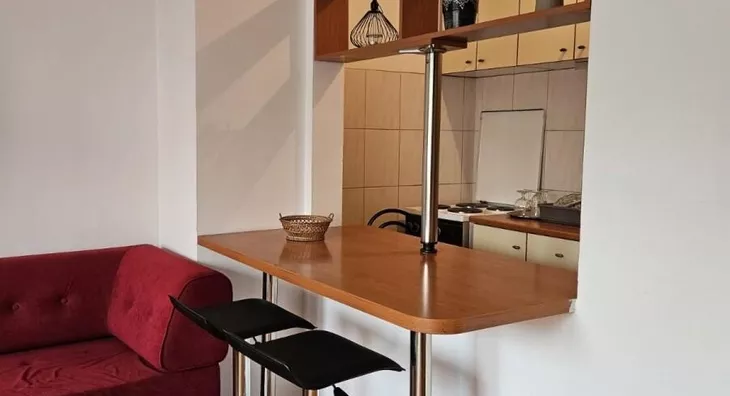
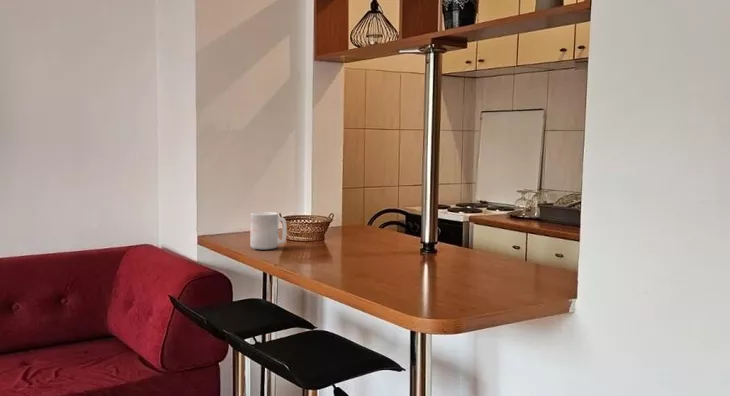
+ mug (267, 230)
